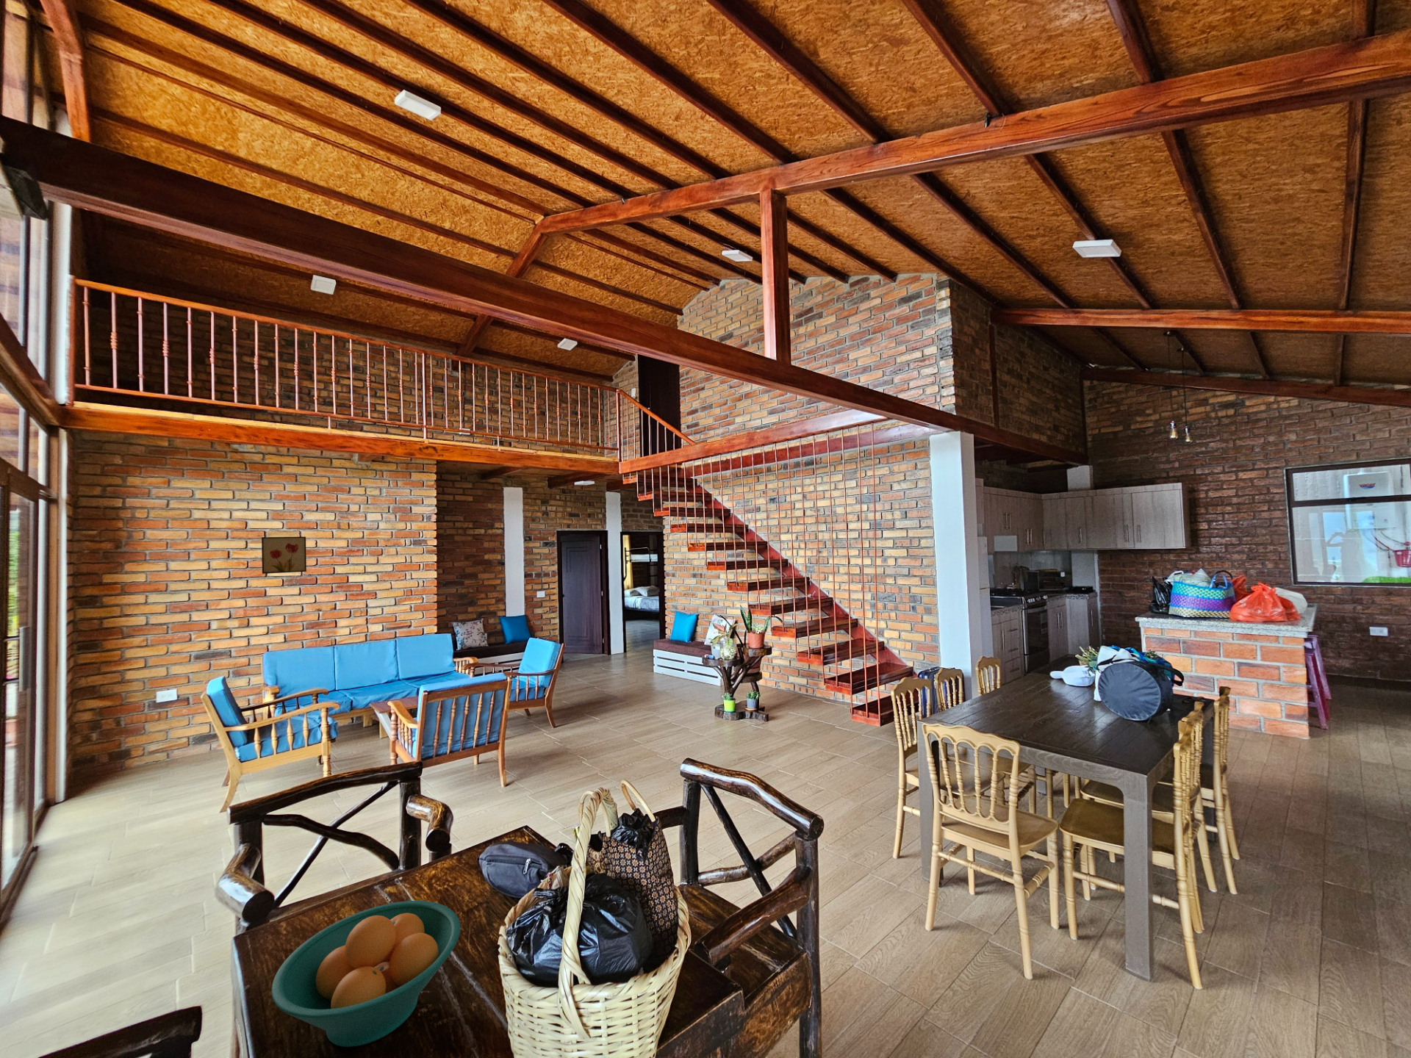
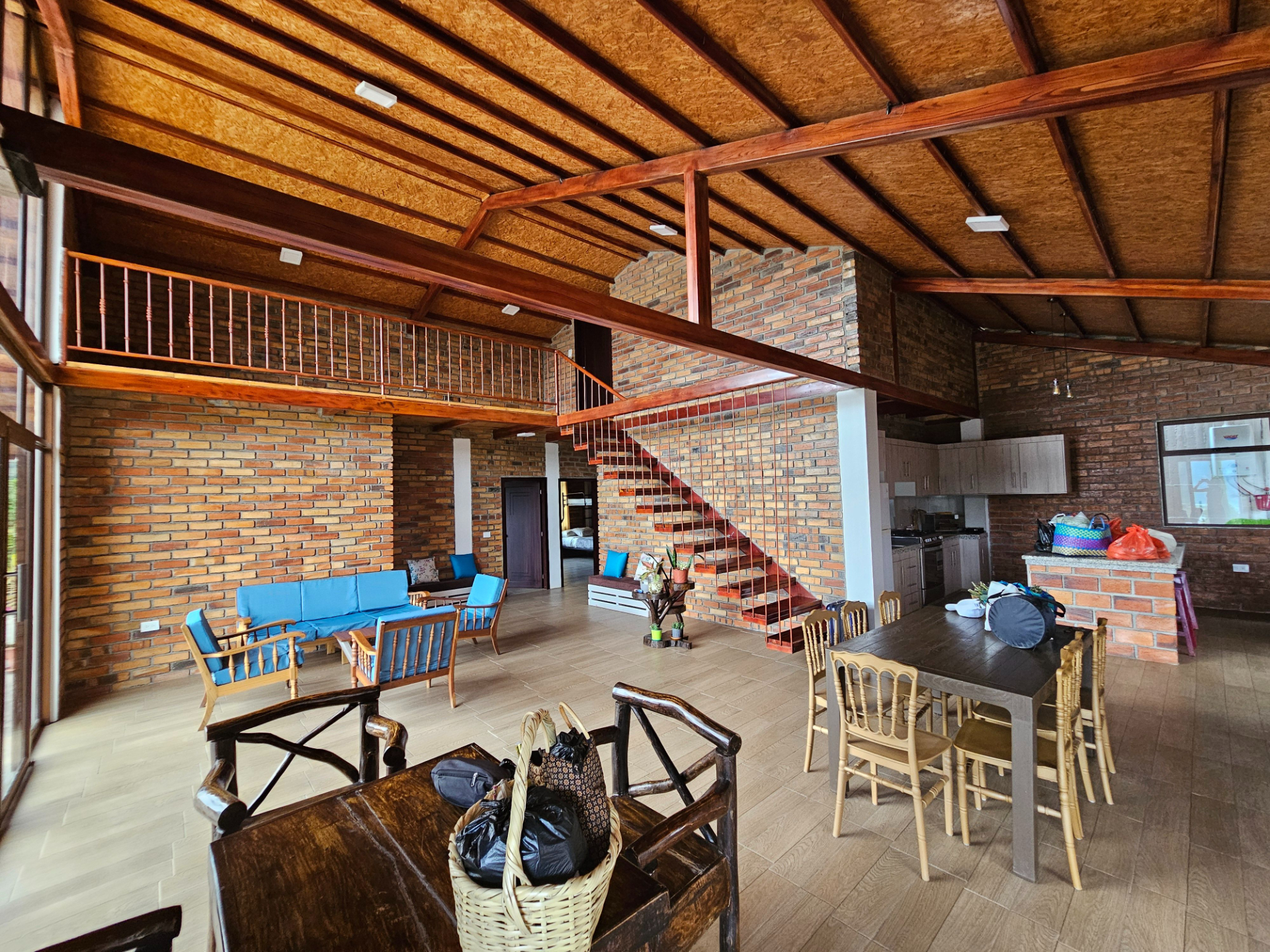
- fruit bowl (372, 968)
- wall art (283, 555)
